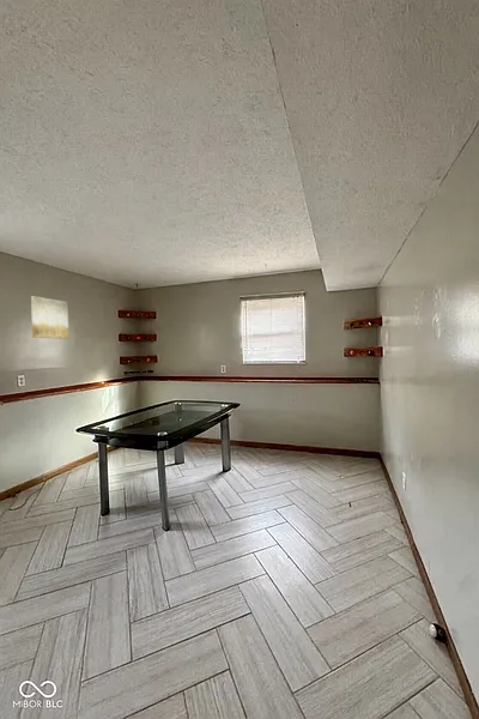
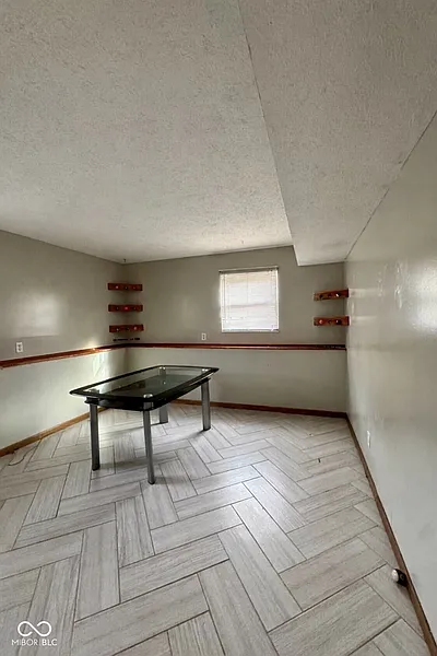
- wall art (50, 319)
